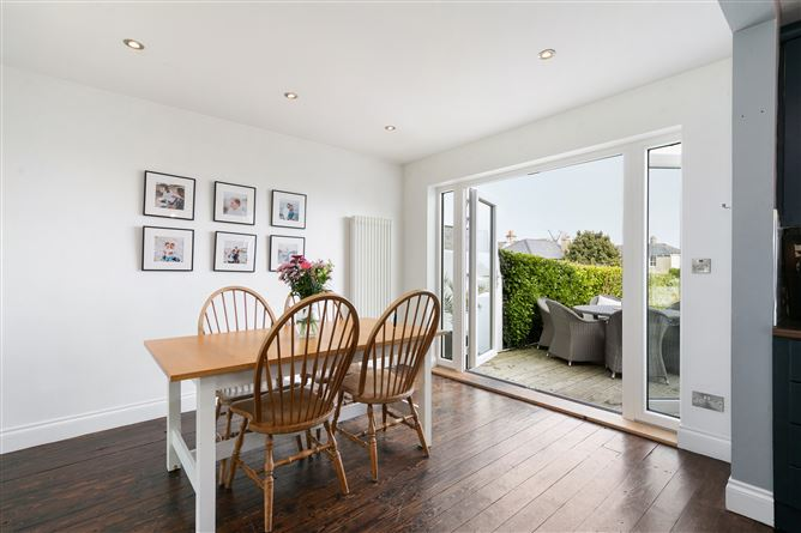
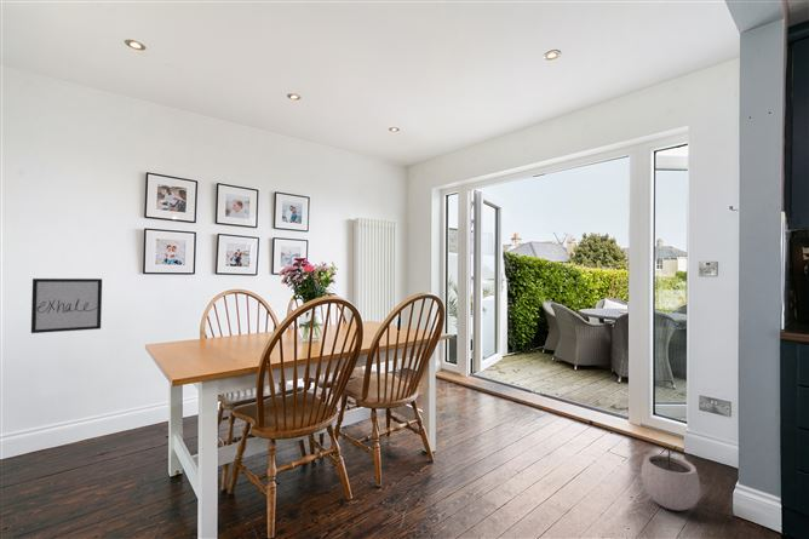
+ wall art (68, 304)
+ plant pot (669, 474)
